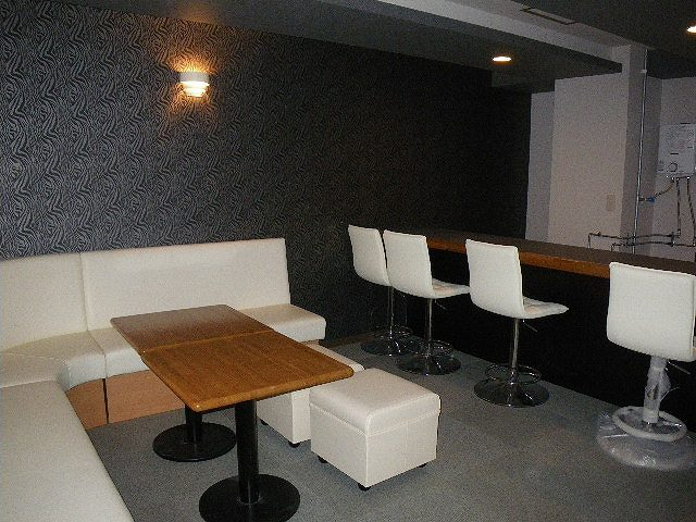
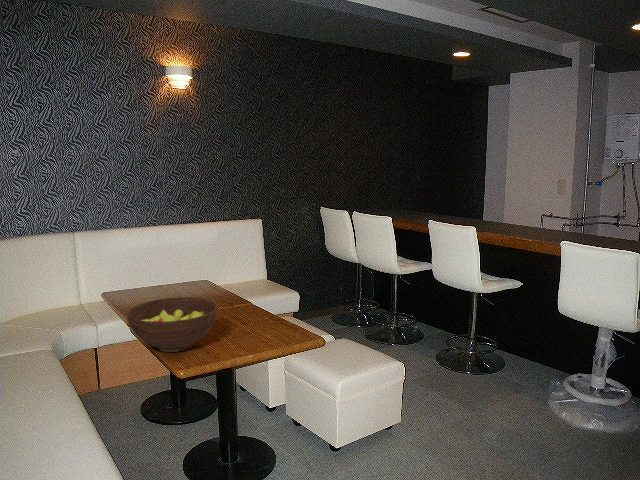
+ fruit bowl (174, 327)
